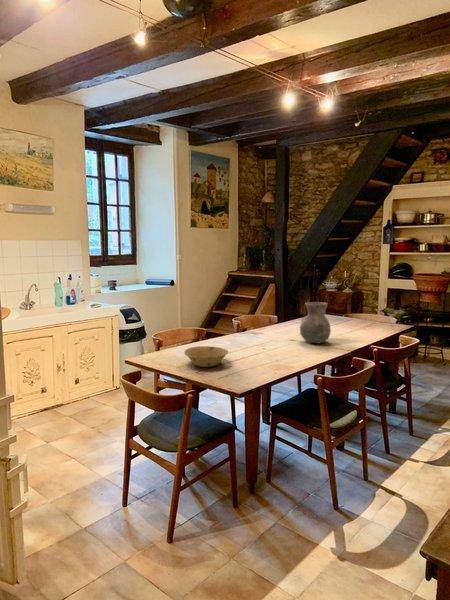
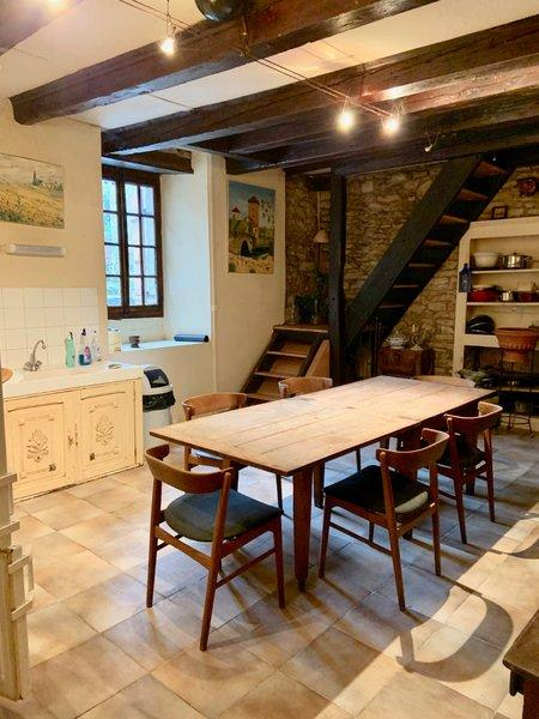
- vase (314, 322)
- bowl (206, 357)
